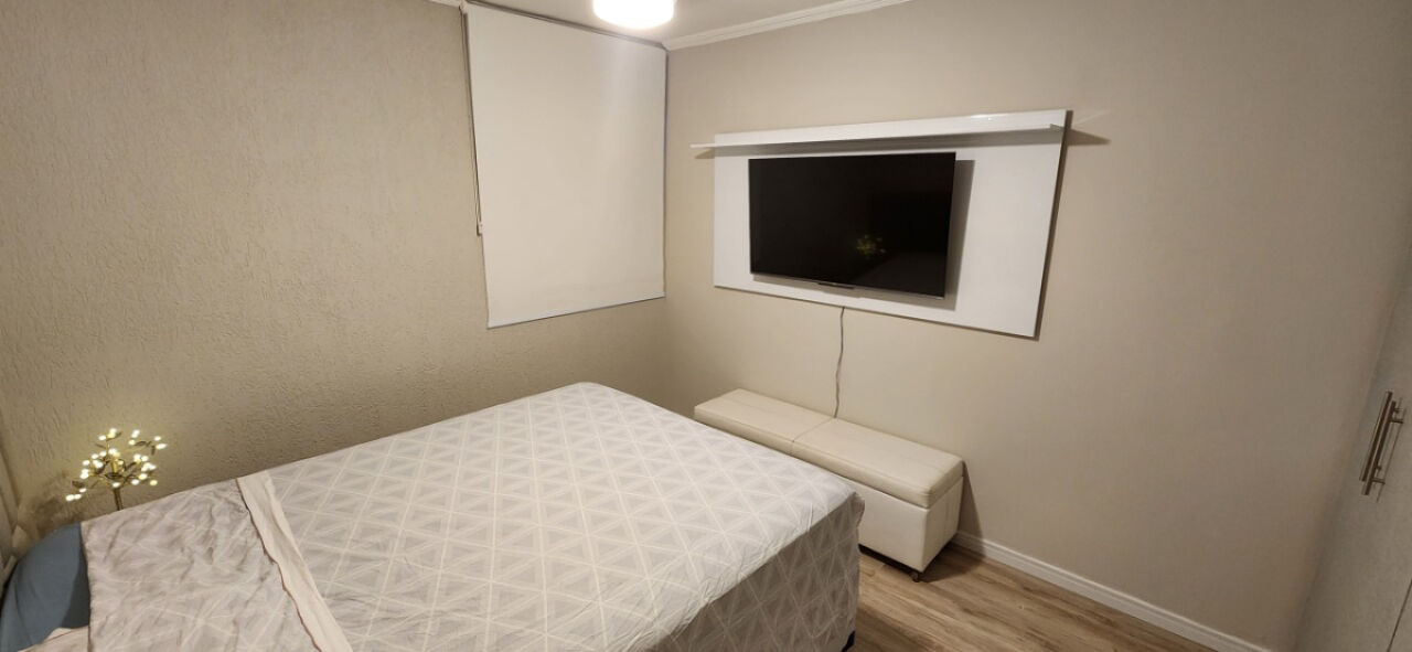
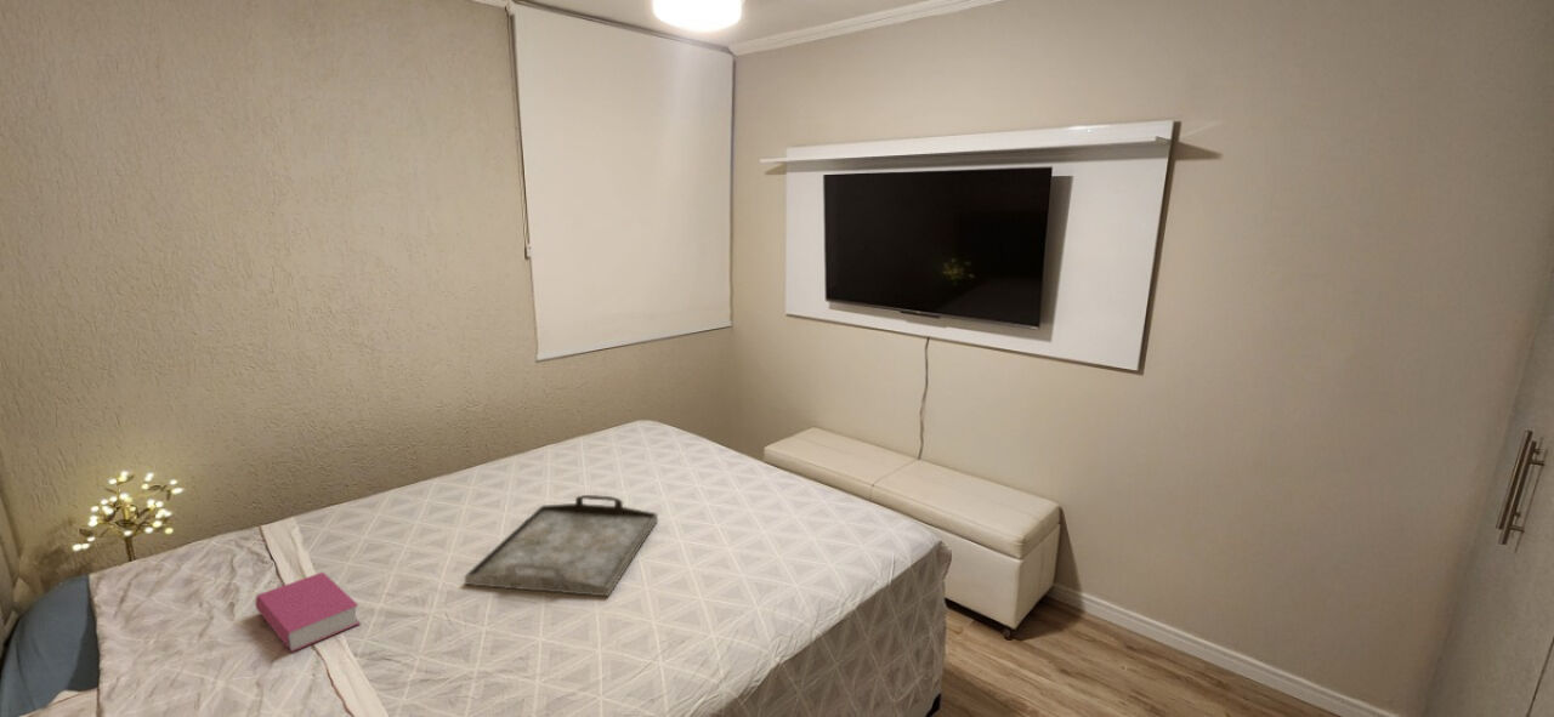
+ serving tray (571, 537)
+ book (306, 609)
